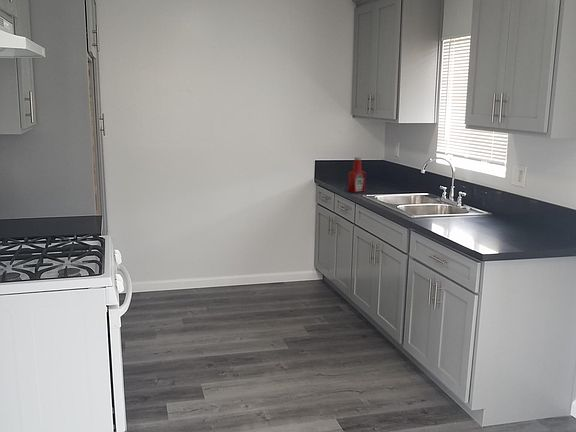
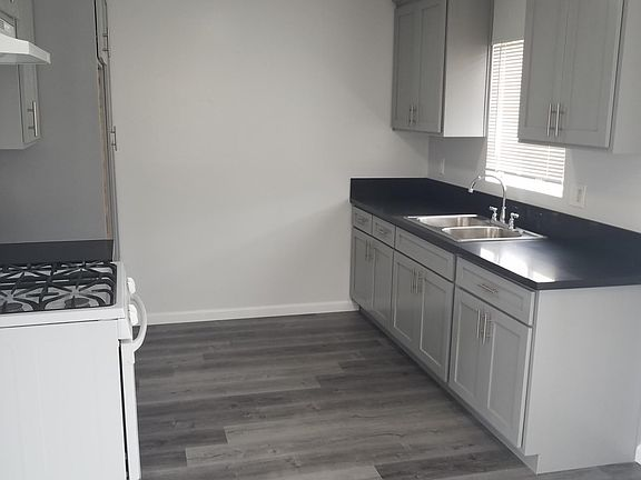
- soap bottle (357, 174)
